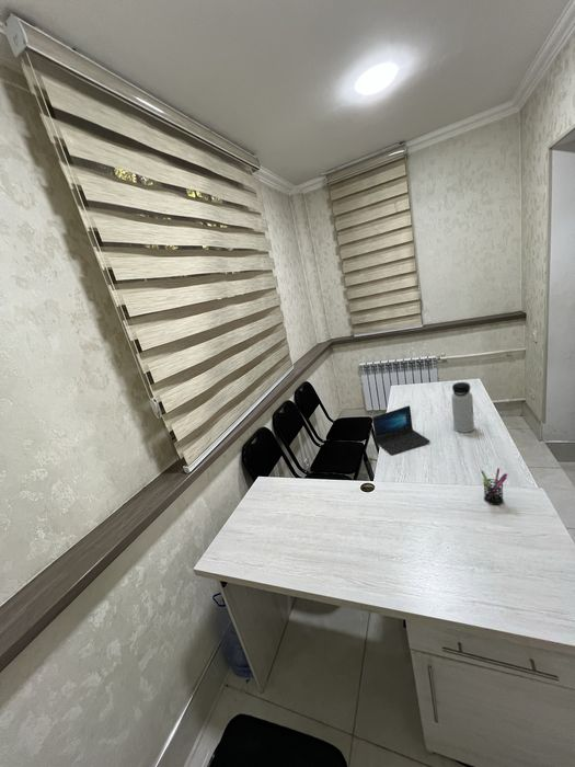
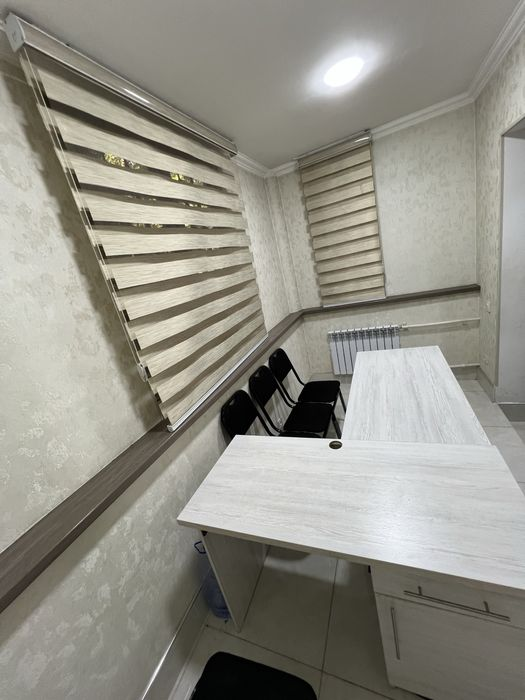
- laptop (400, 428)
- water bottle (462, 407)
- pen holder (492, 484)
